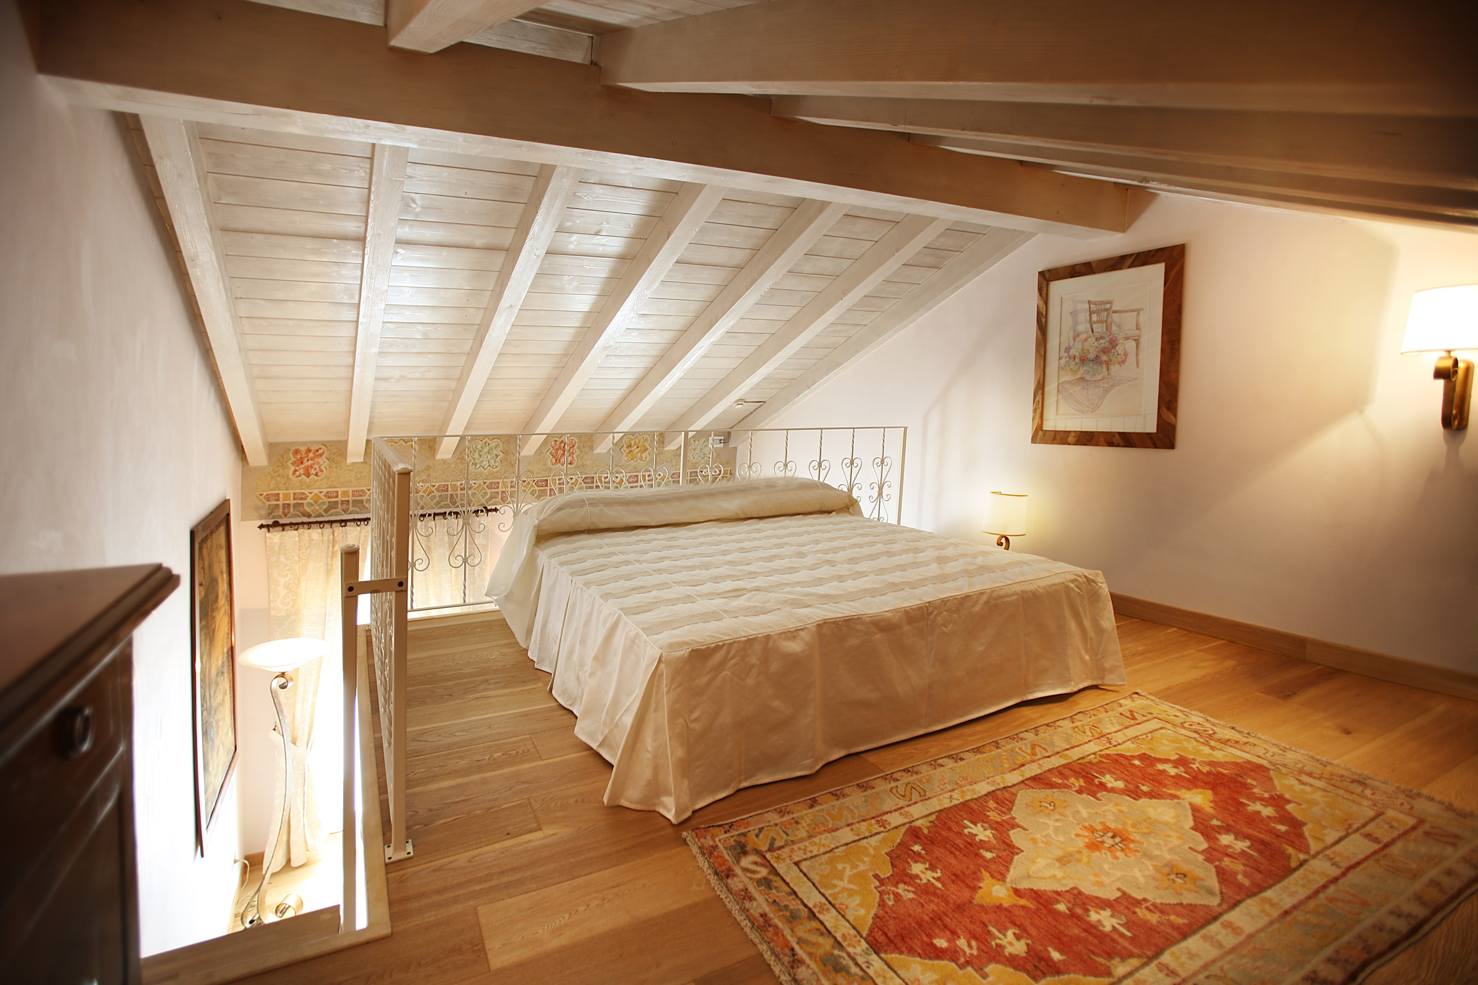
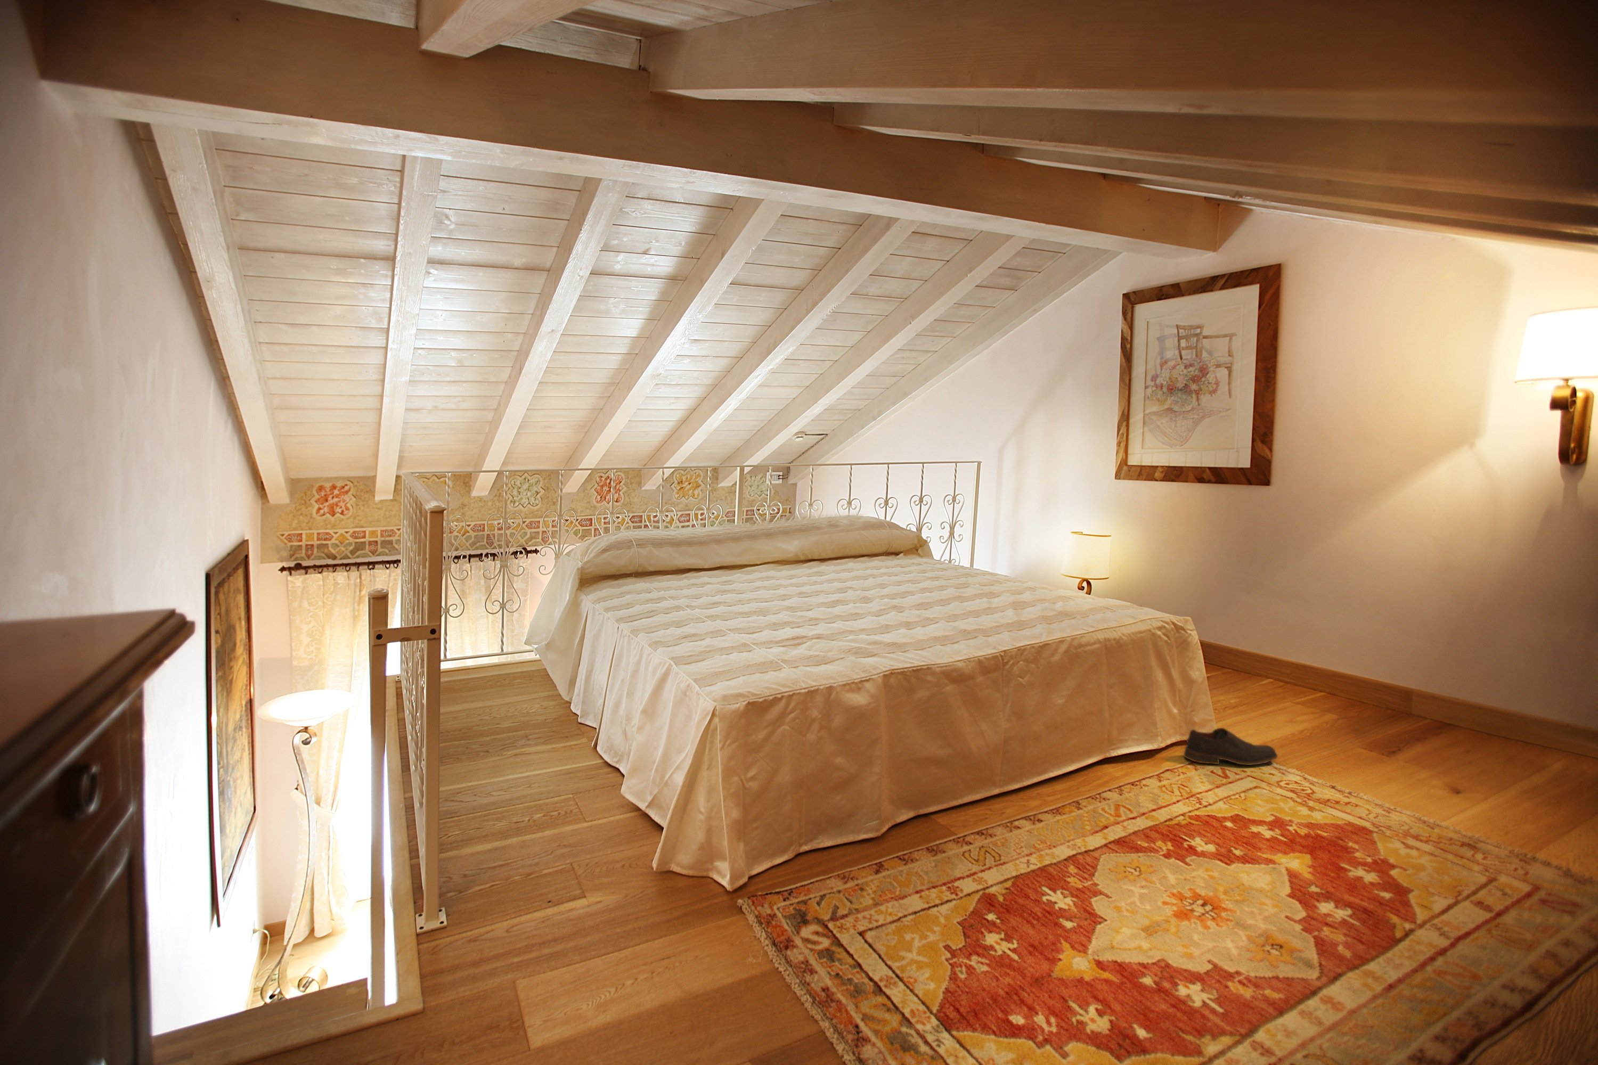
+ shoe (1231, 744)
